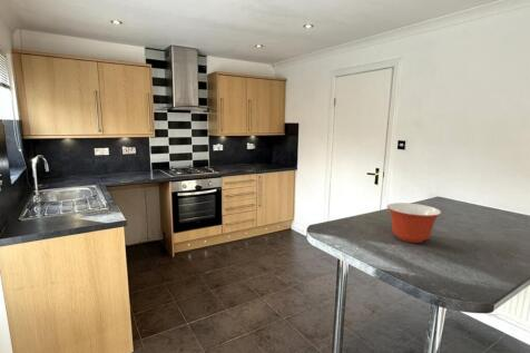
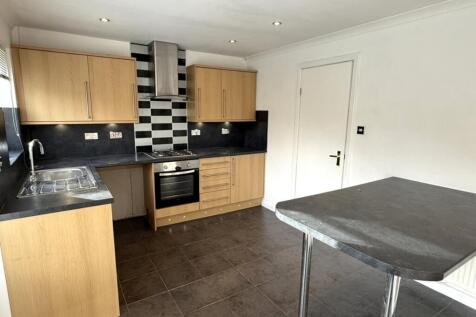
- mixing bowl (411, 223)
